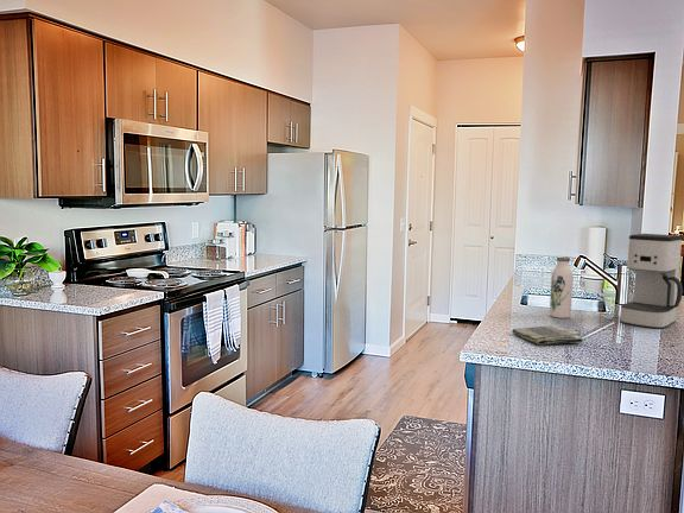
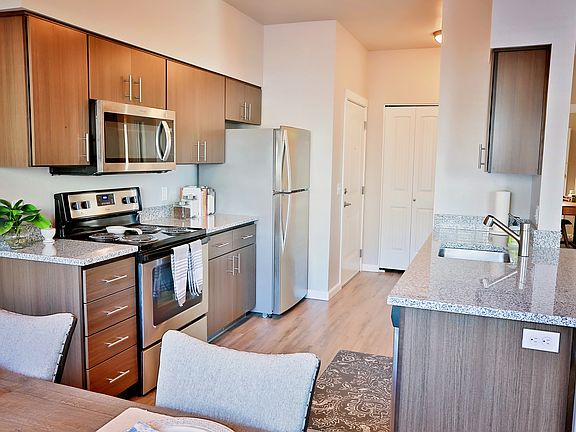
- coffee maker (654, 279)
- dish towel (546, 334)
- water bottle (560, 286)
